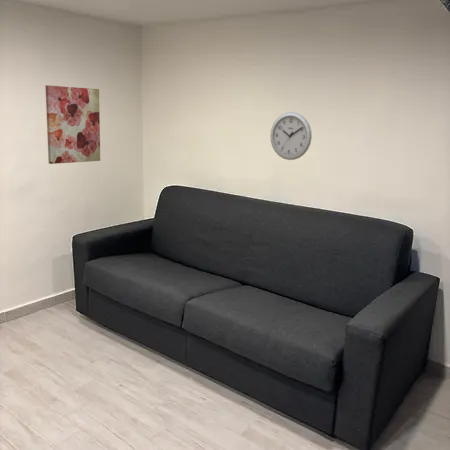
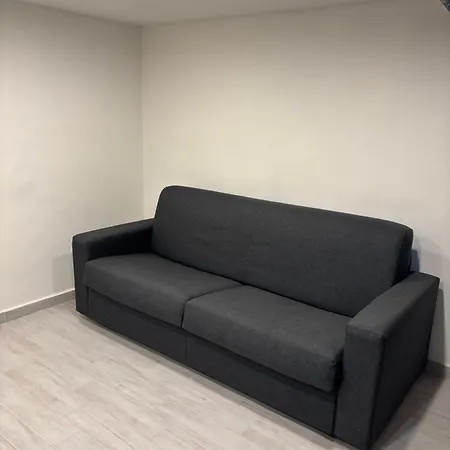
- wall art (74, 125)
- wall clock (289, 136)
